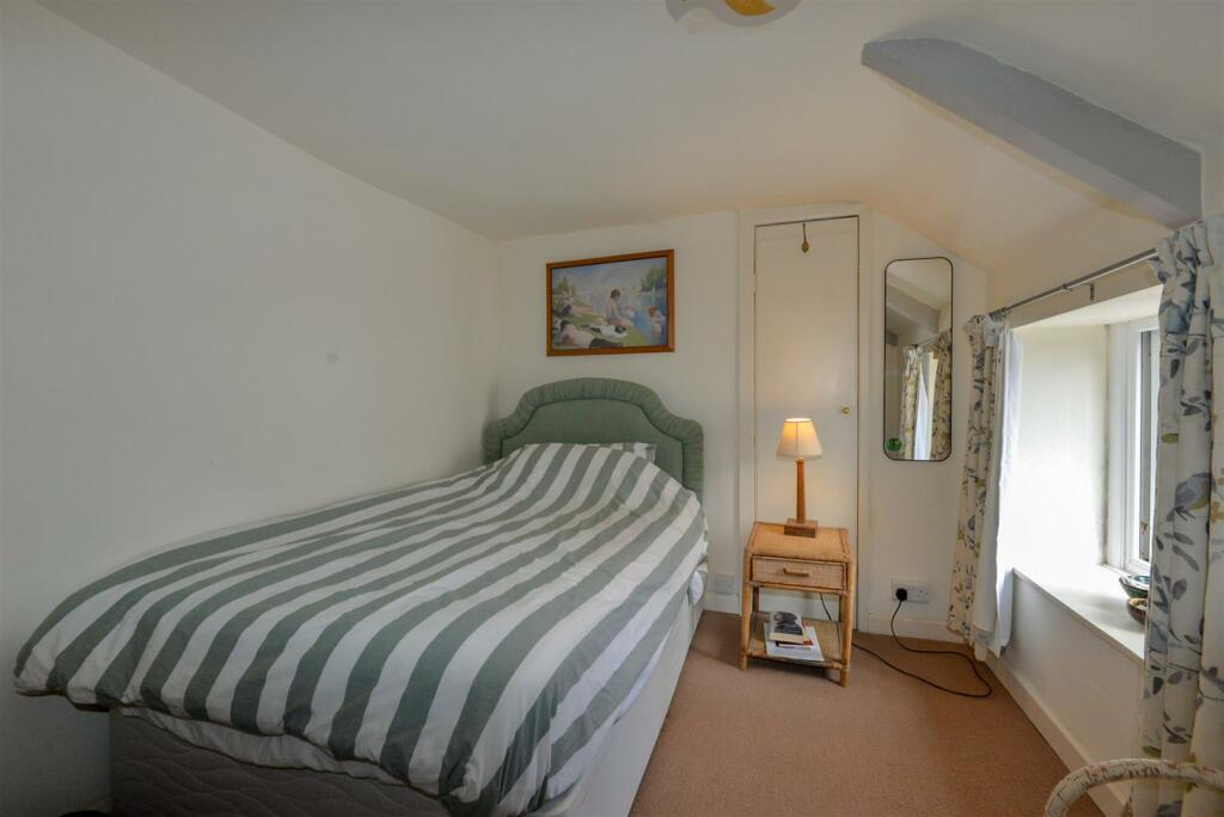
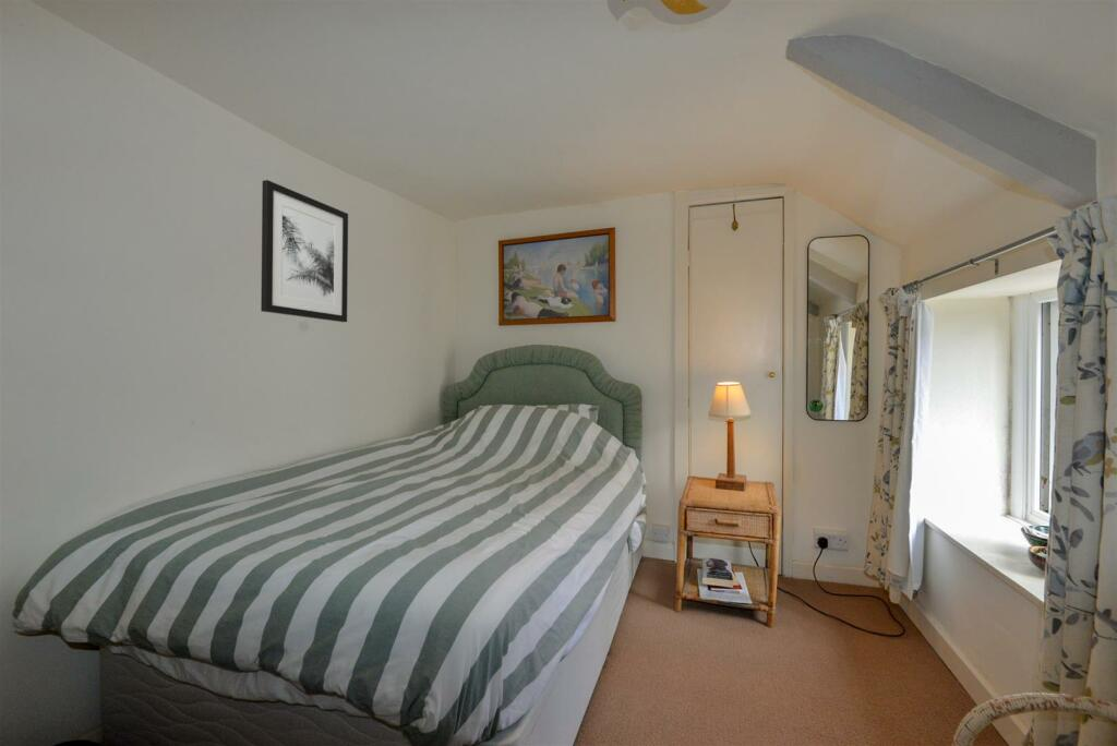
+ wall art (309, 257)
